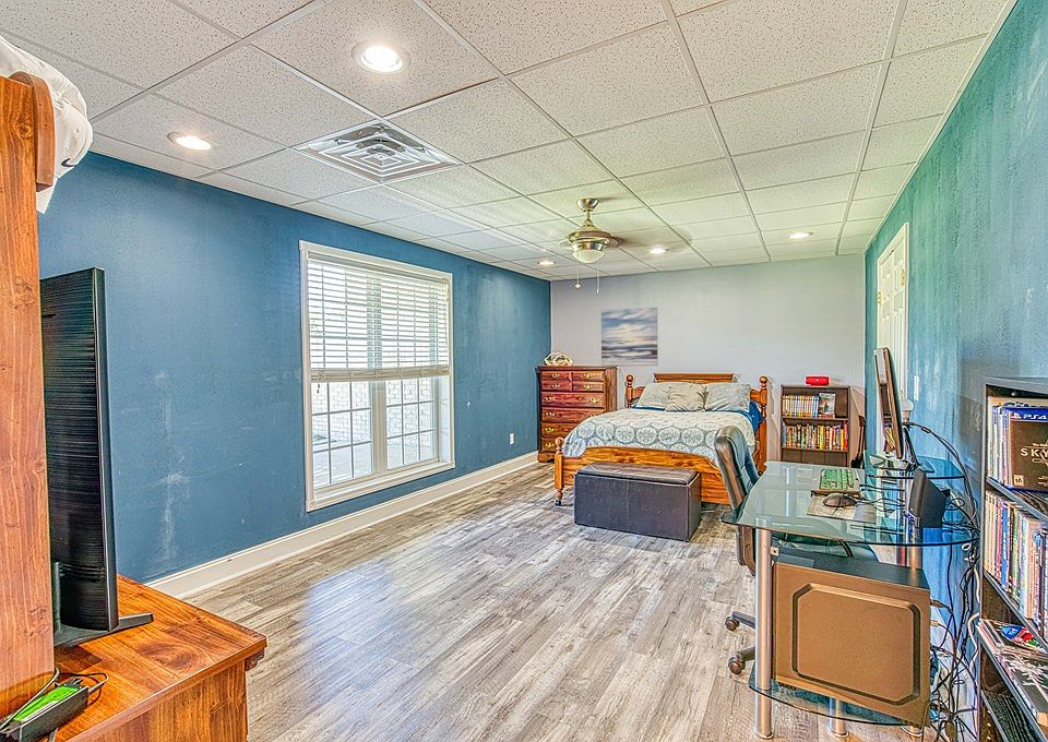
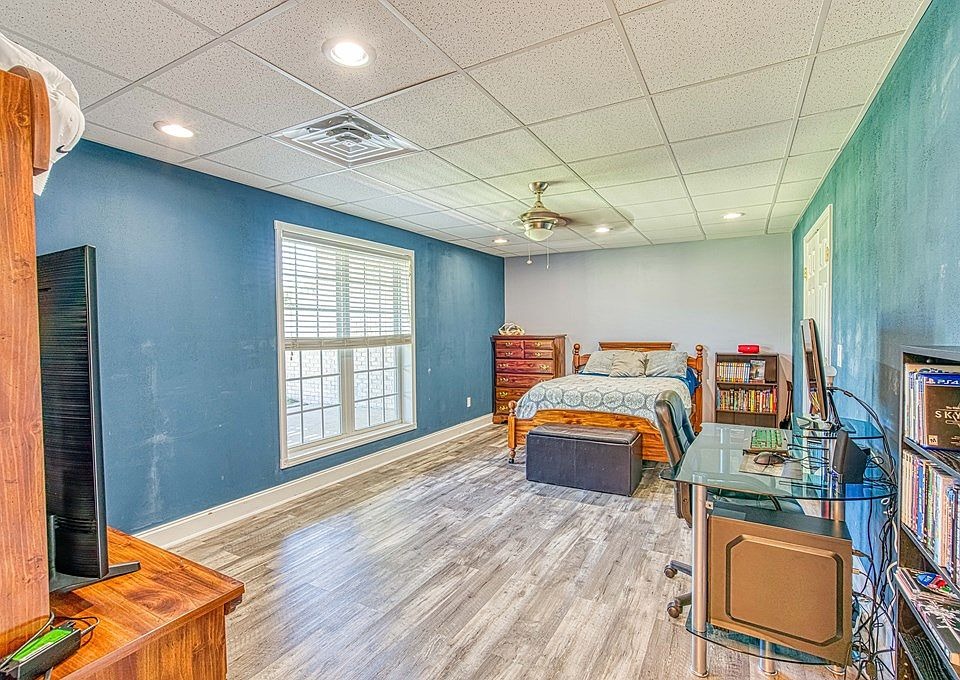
- wall art (629, 337)
